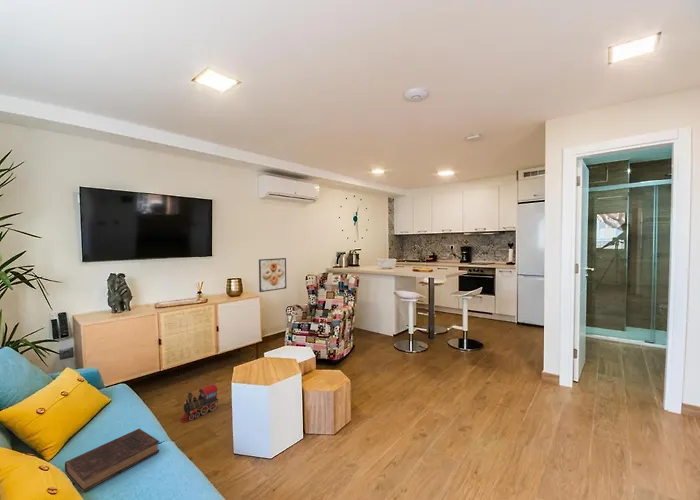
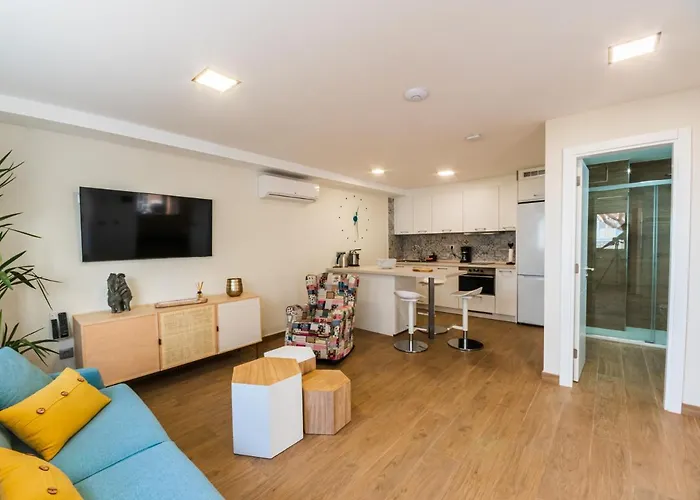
- book (114, 456)
- toy train (200, 401)
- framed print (273, 274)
